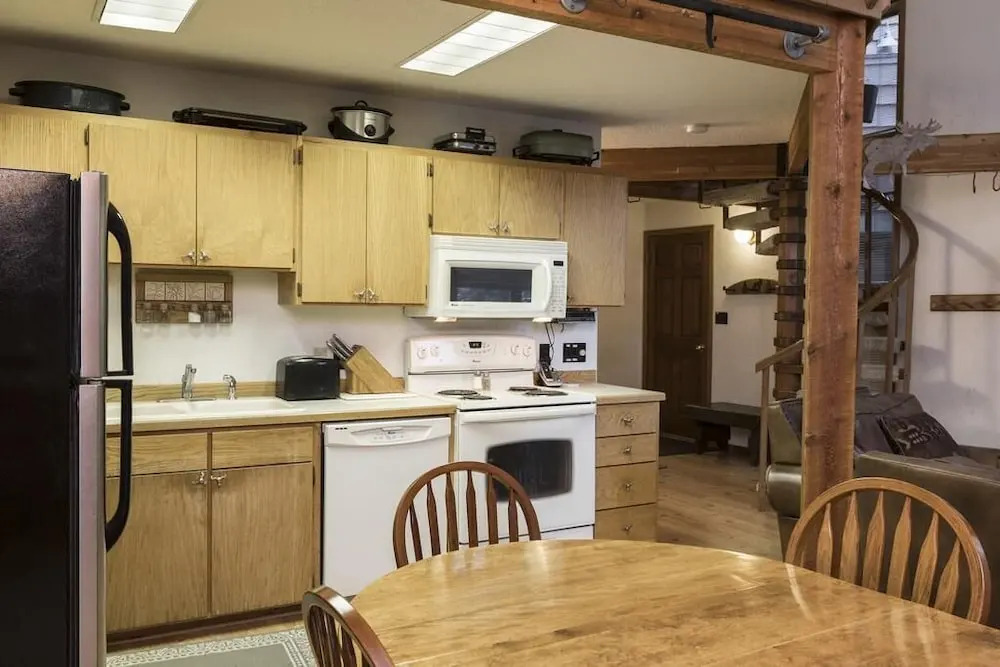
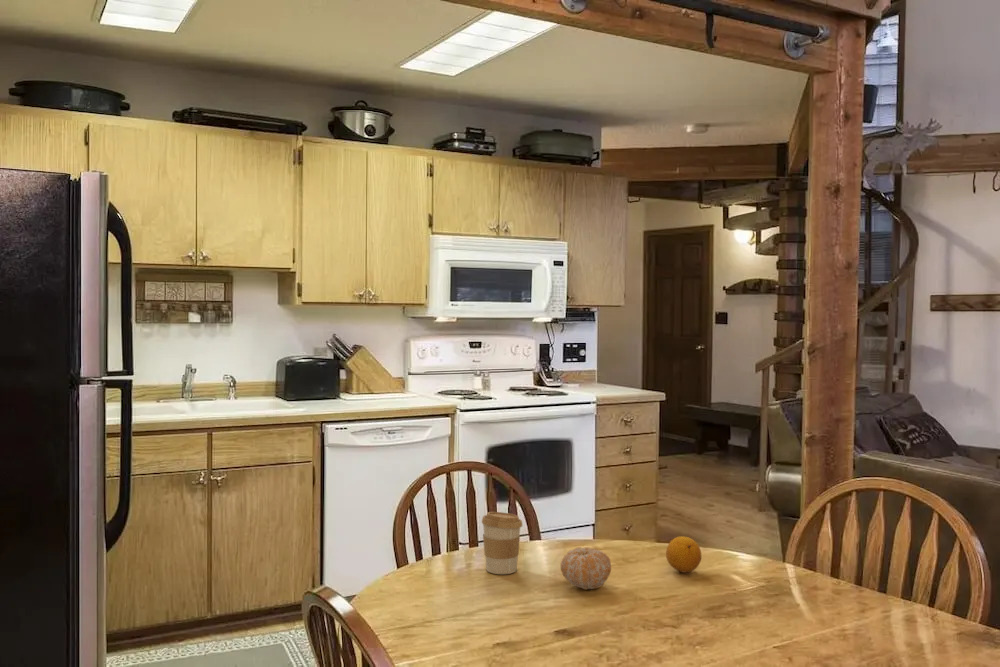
+ fruit (683, 554)
+ coffee cup (501, 541)
+ fruit (585, 568)
